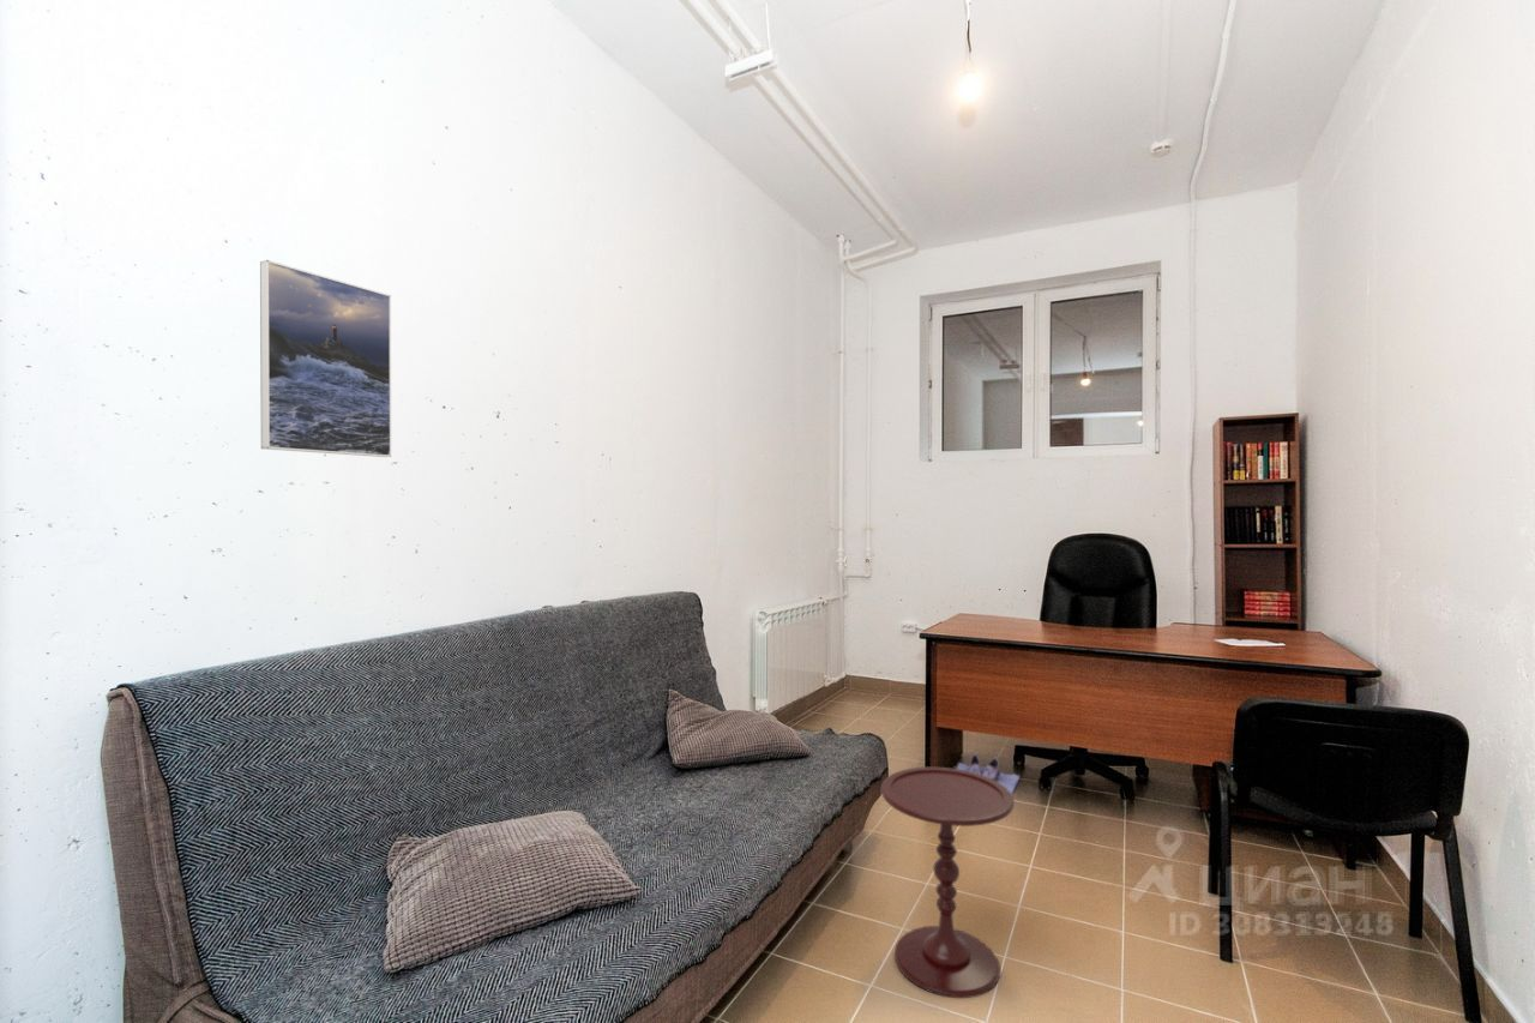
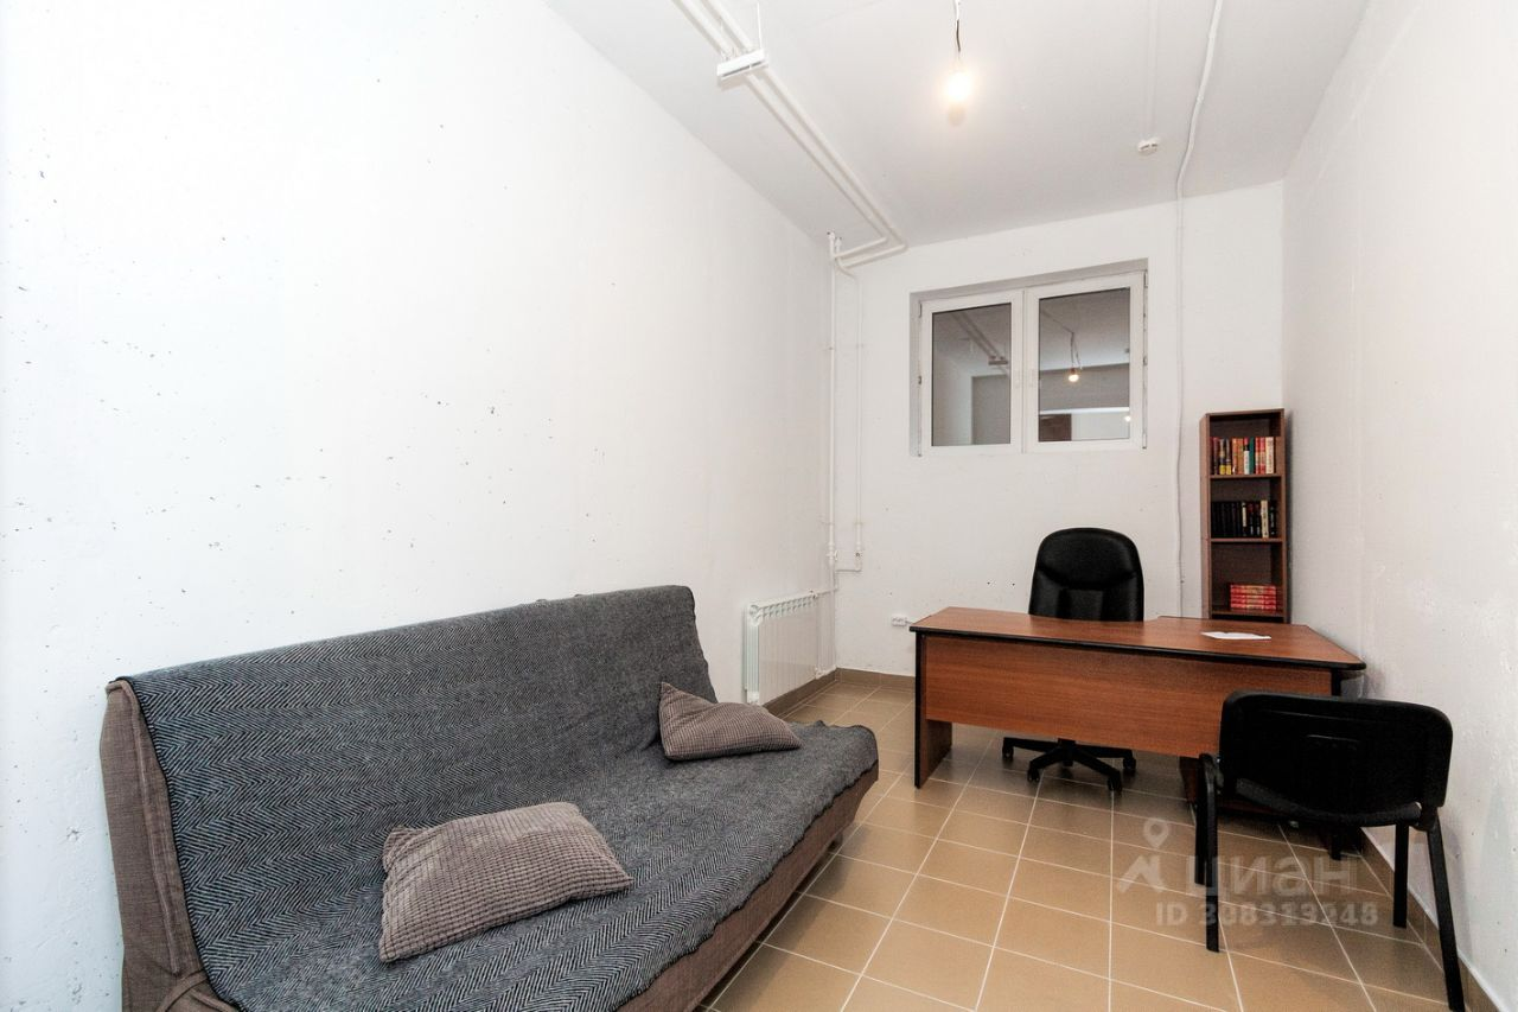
- side table (945, 875)
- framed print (330, 366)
- shoe (983, 770)
